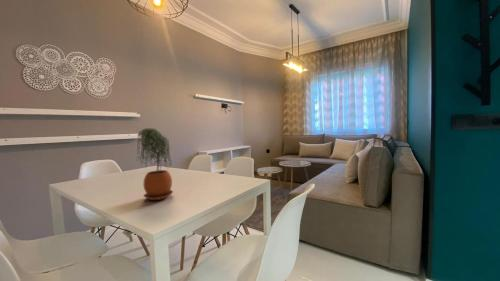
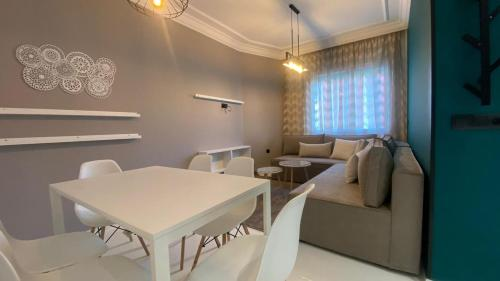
- potted plant (154, 163)
